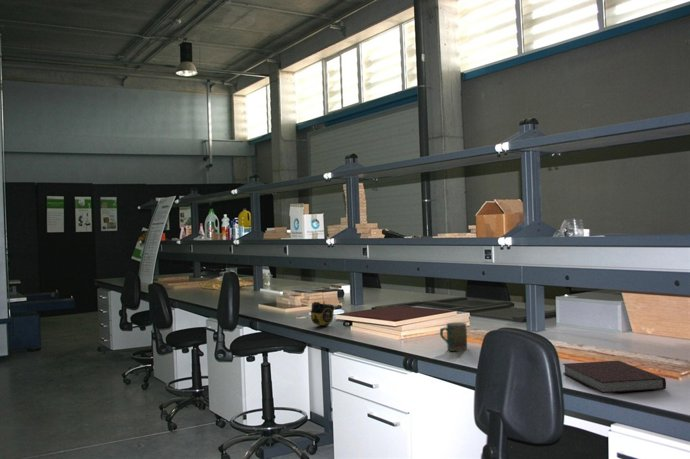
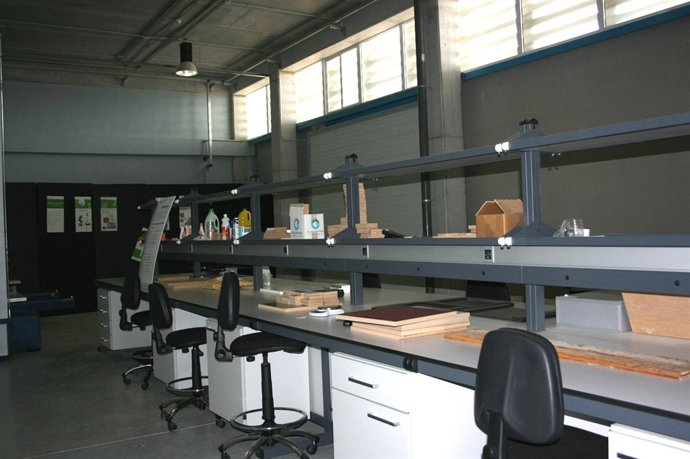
- mug (453, 337)
- notebook (611, 375)
- tape measure (322, 313)
